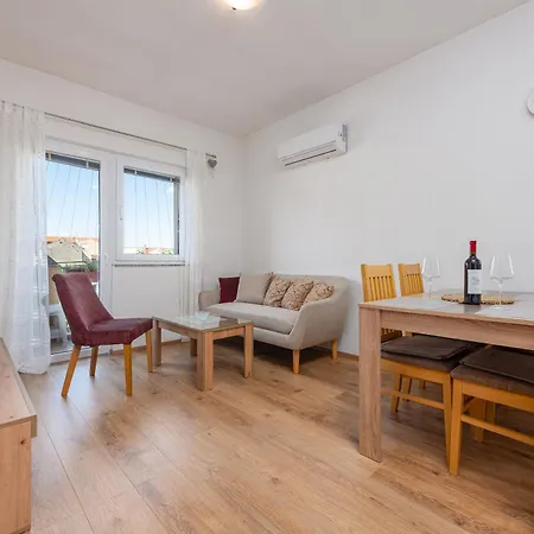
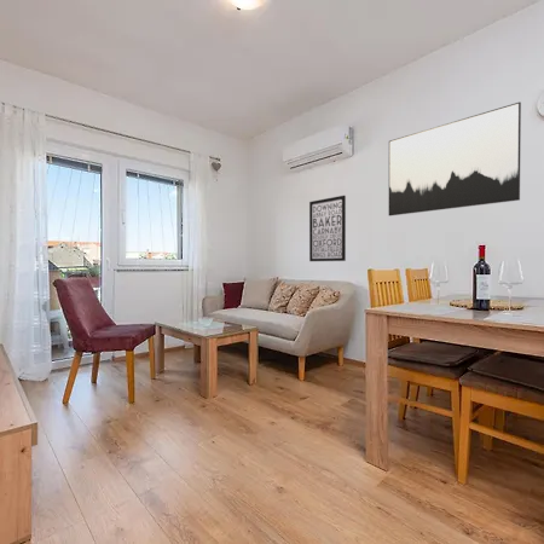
+ wall art (445, 166)
+ wall art (326, 230)
